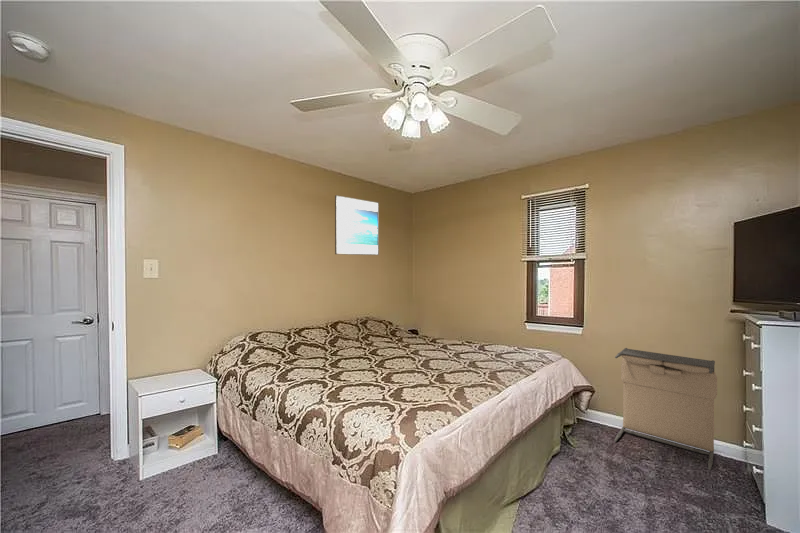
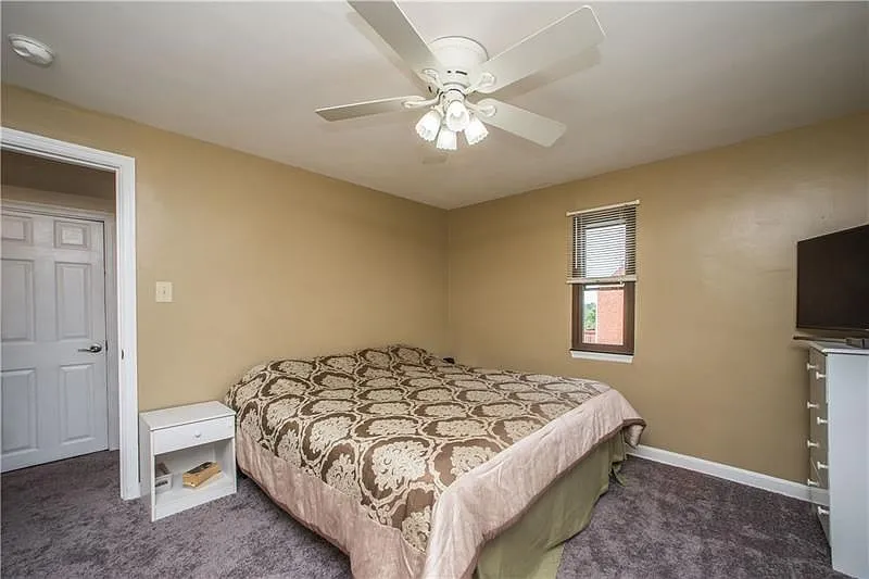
- laundry hamper (663, 402)
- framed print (358, 226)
